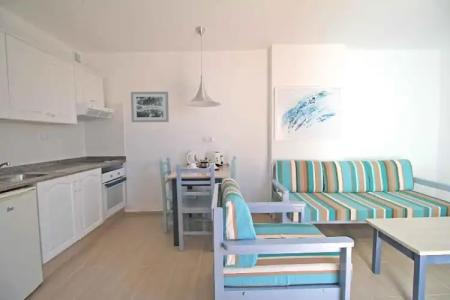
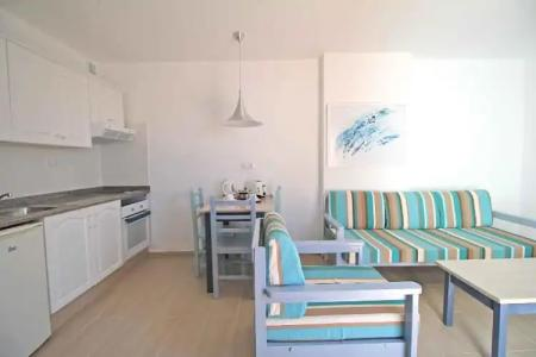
- wall art (149, 107)
